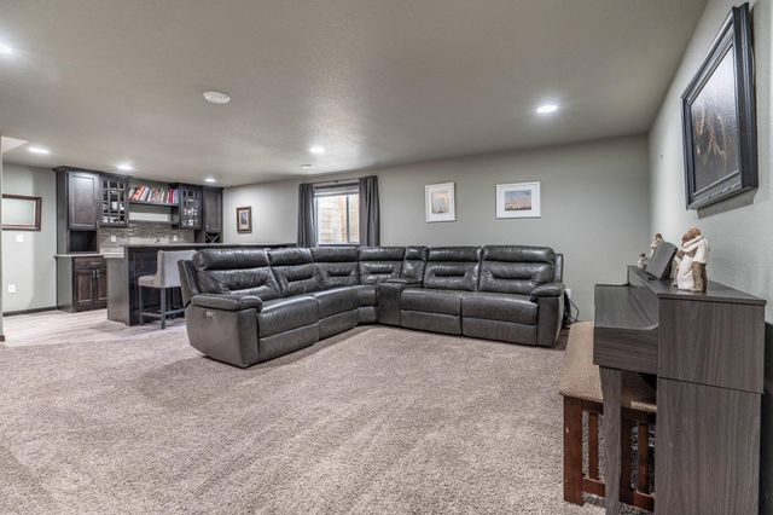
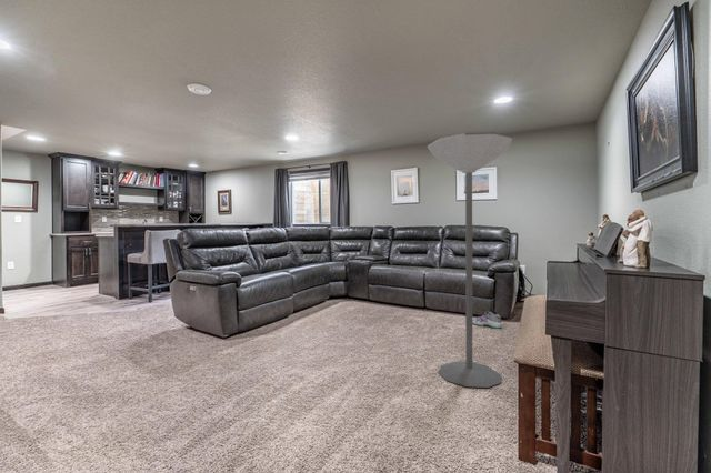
+ sneaker (485, 314)
+ floor lamp (469, 259)
